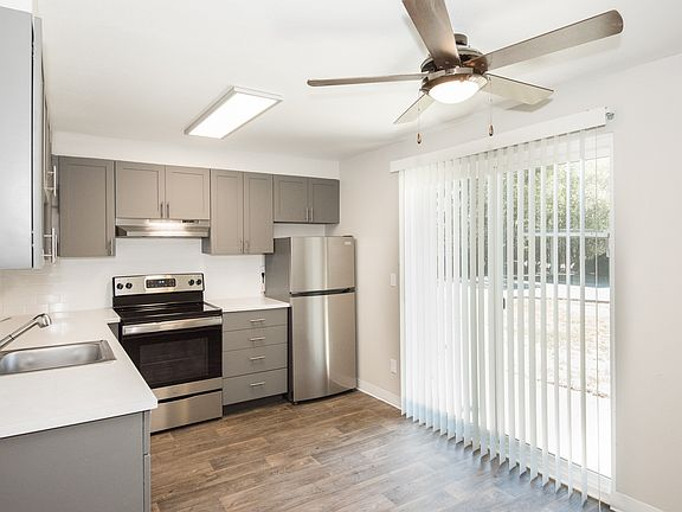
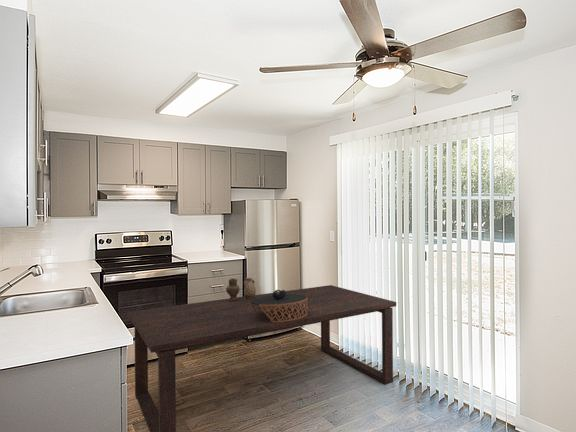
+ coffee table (279, 302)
+ vase (239, 288)
+ dining table (267, 332)
